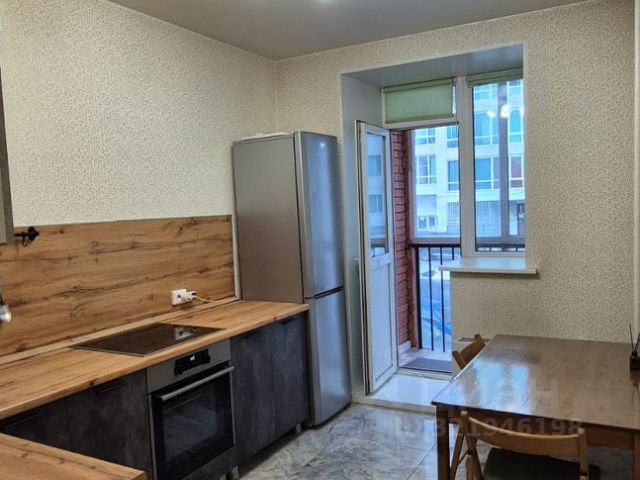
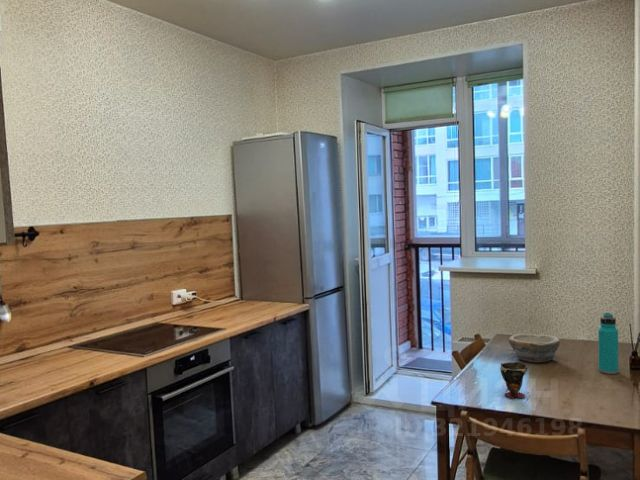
+ bowl (534, 348)
+ cup (514, 380)
+ water bottle (608, 342)
